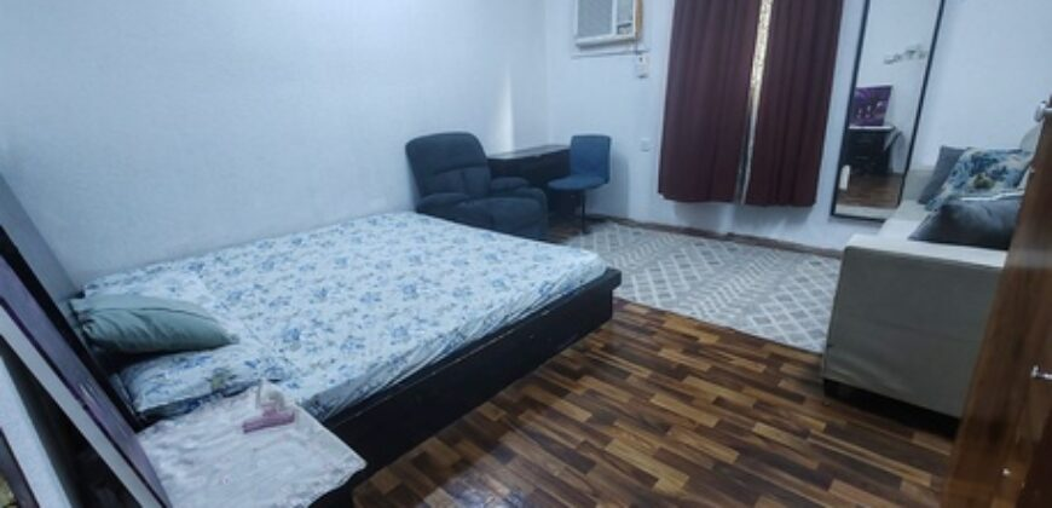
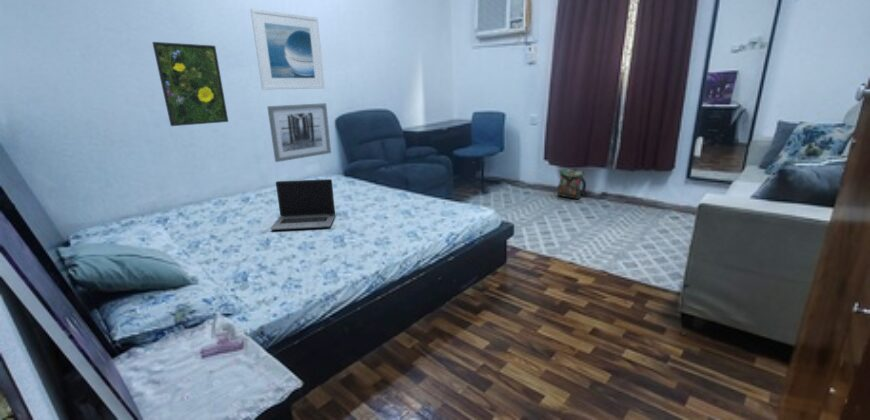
+ laptop computer (302, 204)
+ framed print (193, 85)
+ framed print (290, 52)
+ wall art (301, 131)
+ backpack (574, 182)
